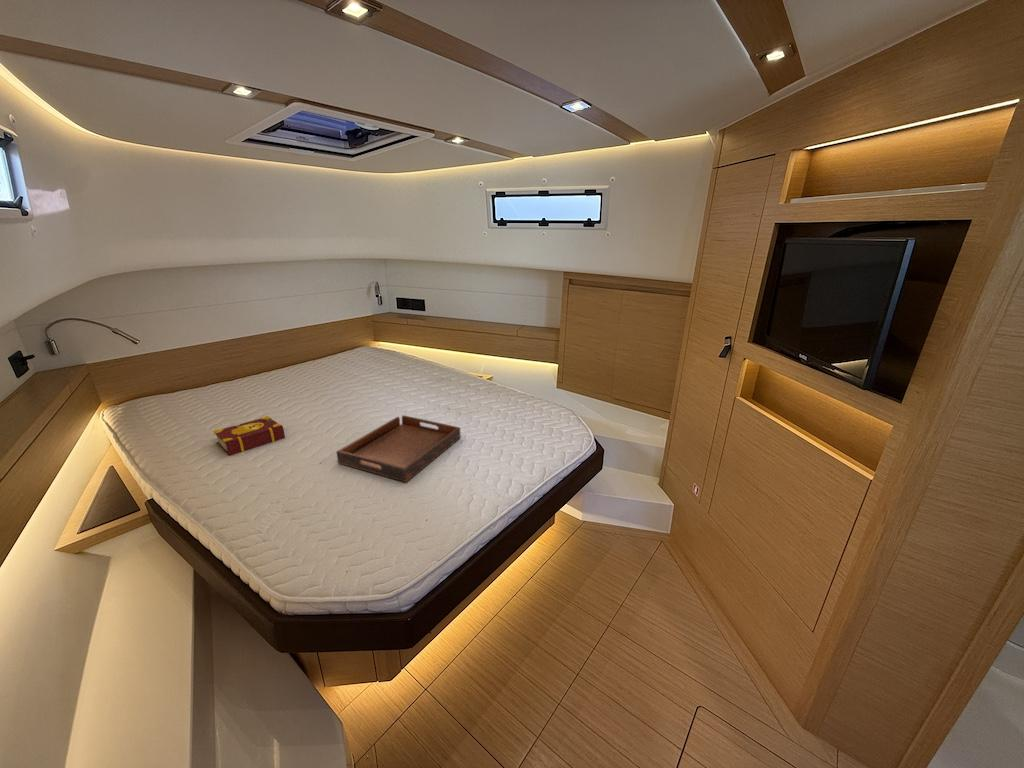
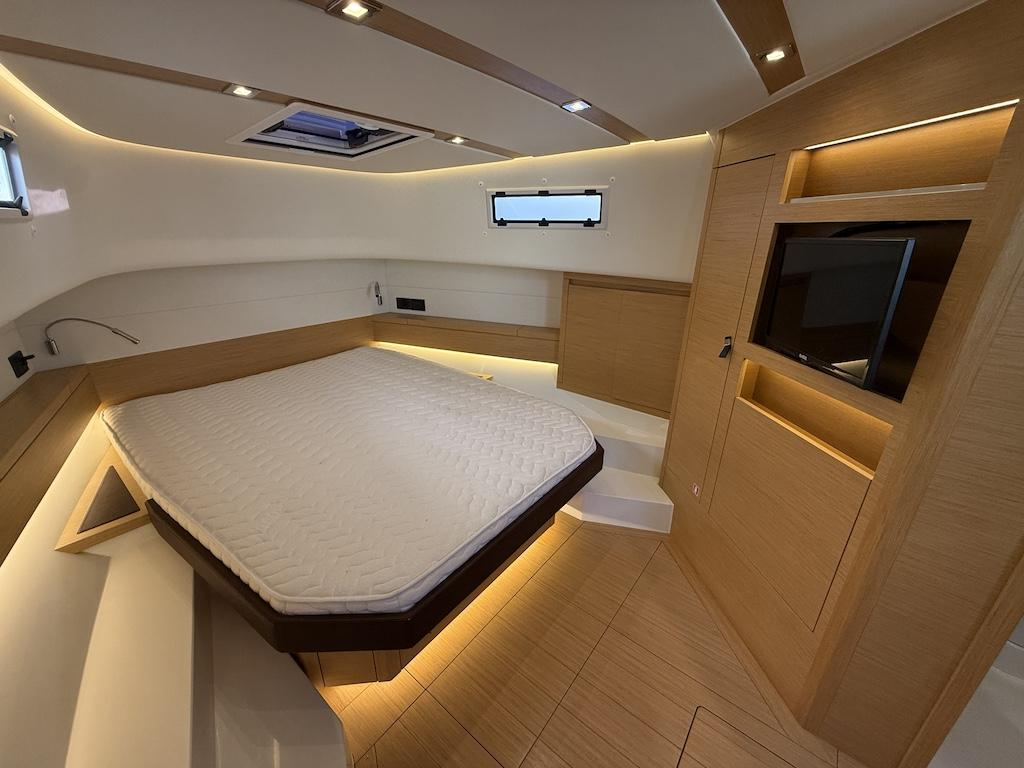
- book (251, 434)
- serving tray (403, 444)
